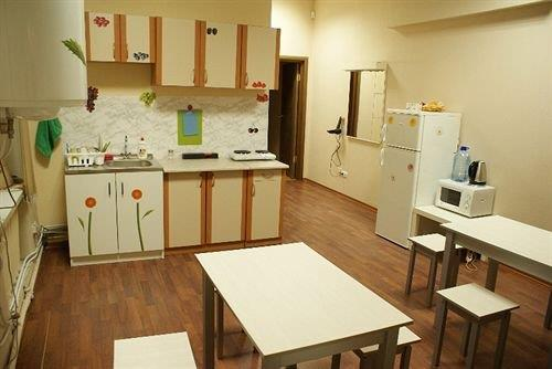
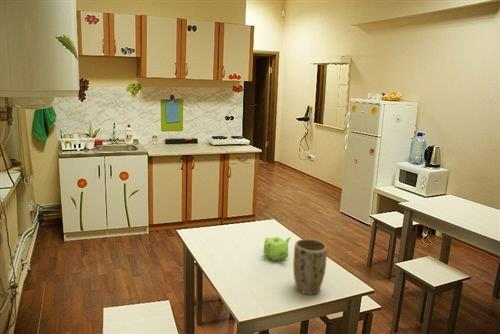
+ plant pot (309, 266)
+ teapot (278, 247)
